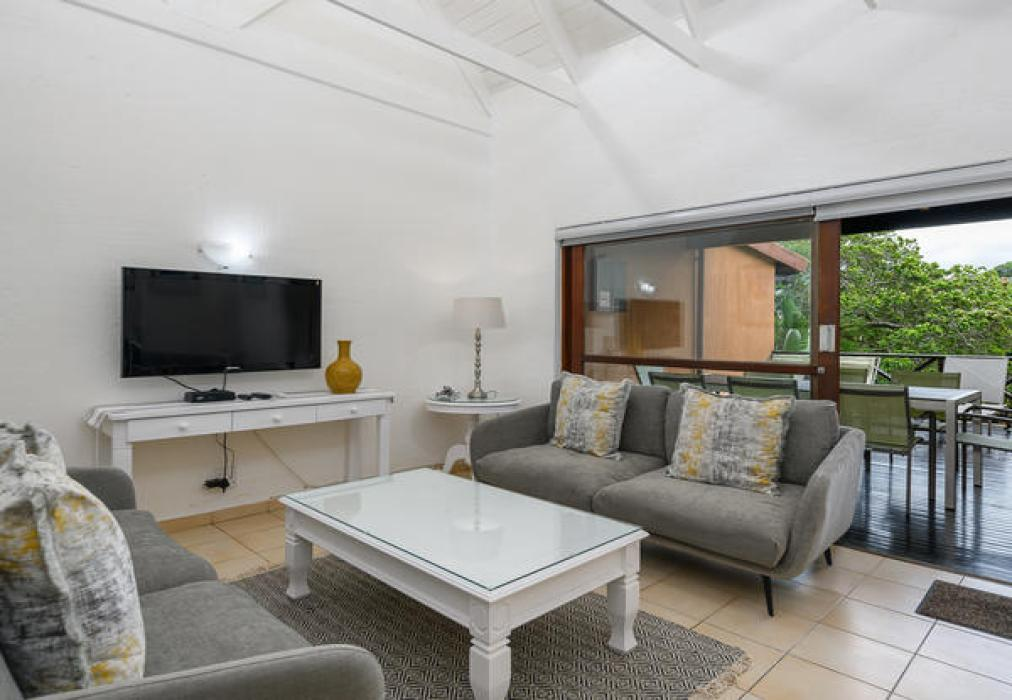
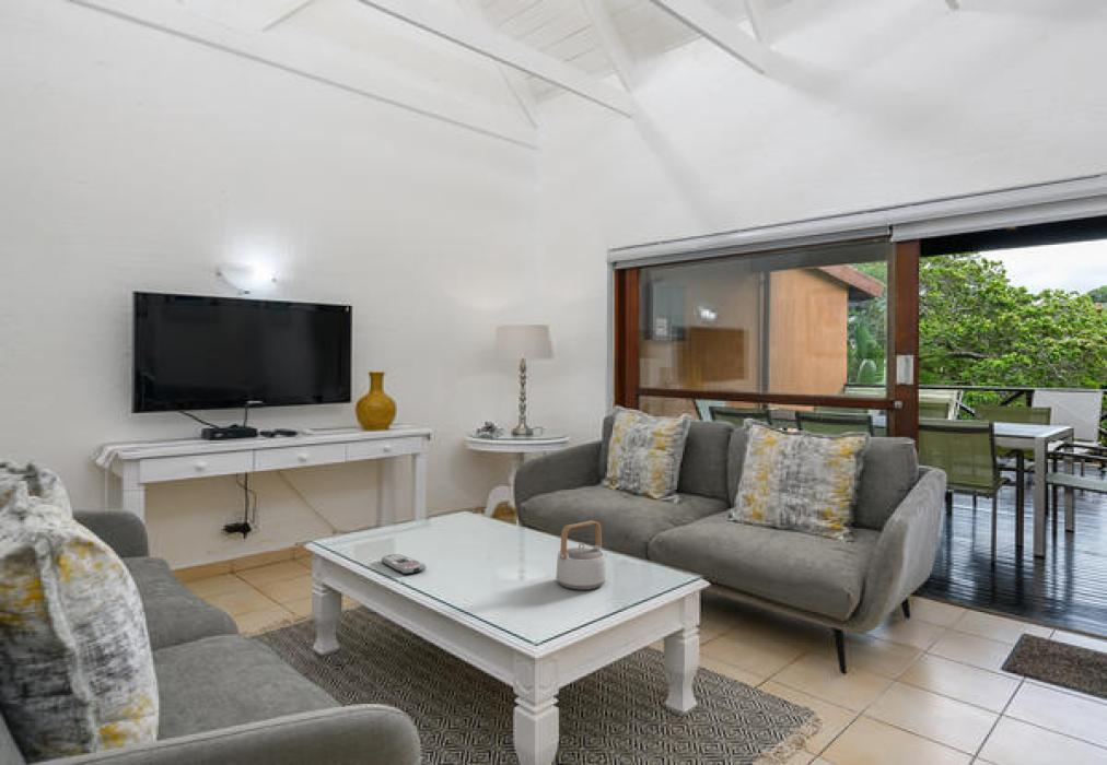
+ remote control (401, 563)
+ teapot (584, 552)
